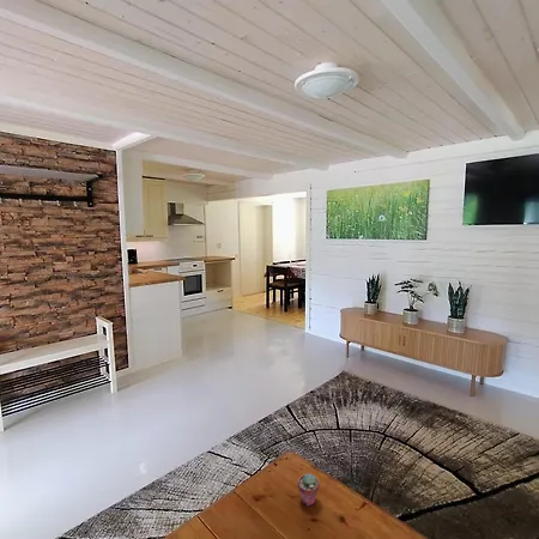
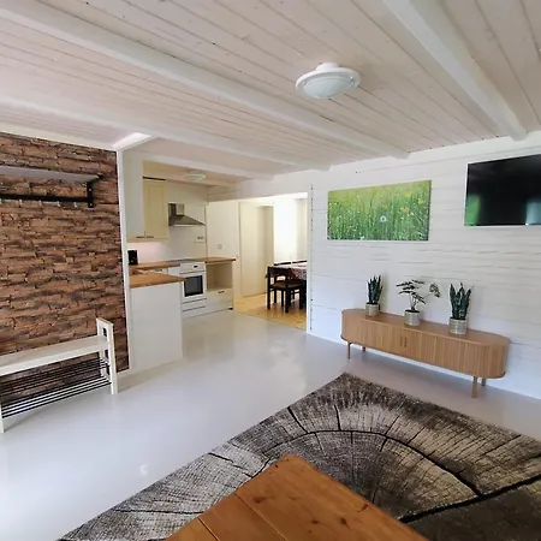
- potted succulent (308, 486)
